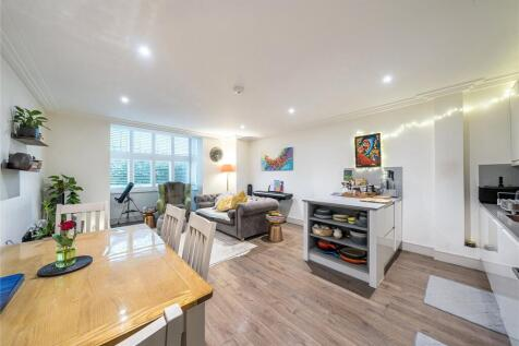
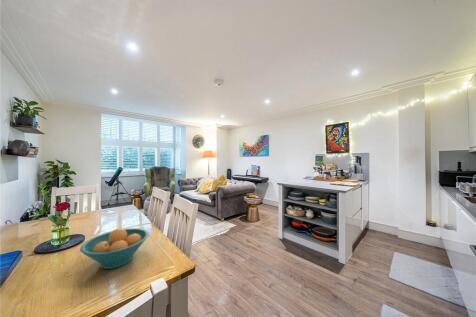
+ fruit bowl (117, 245)
